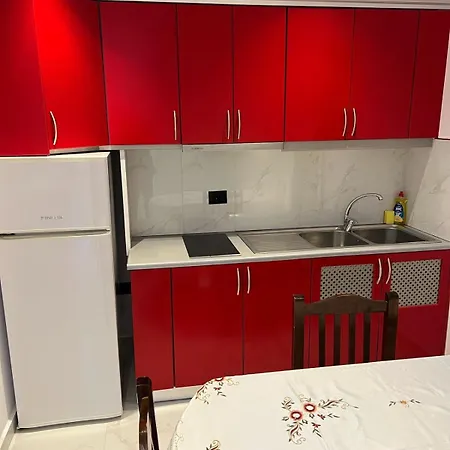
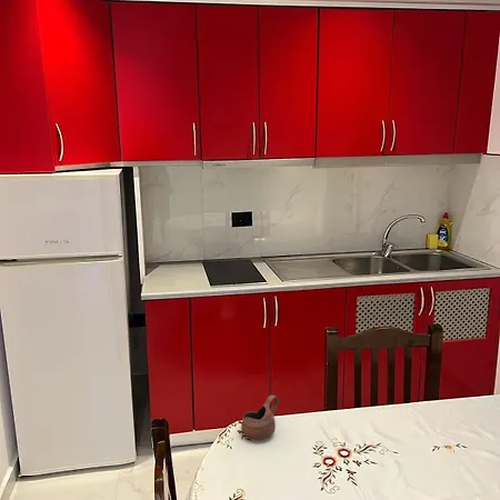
+ cup (262, 418)
